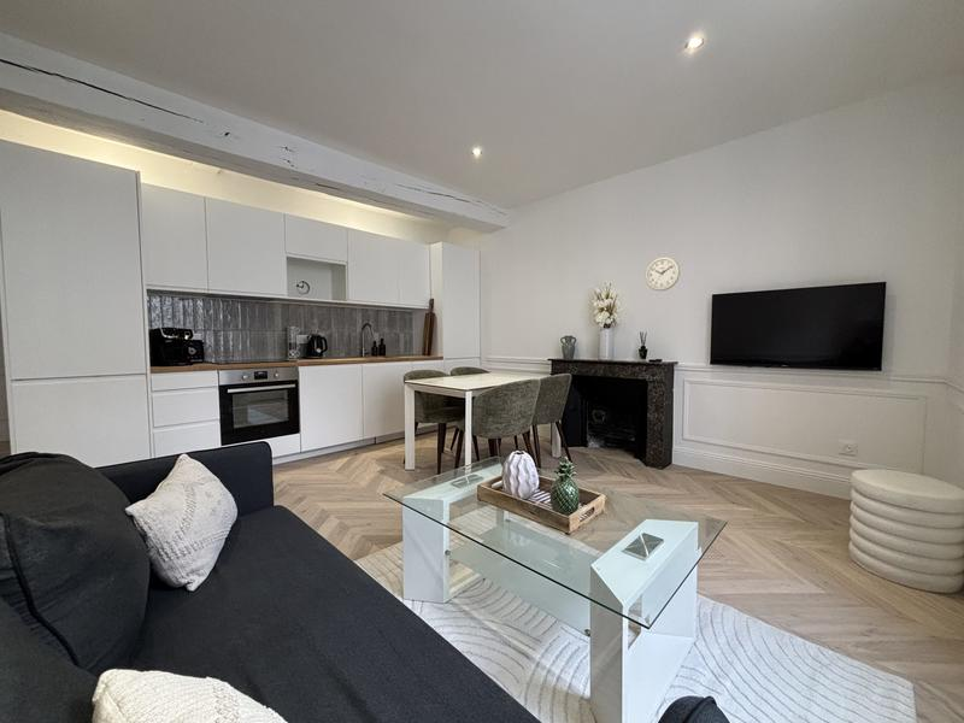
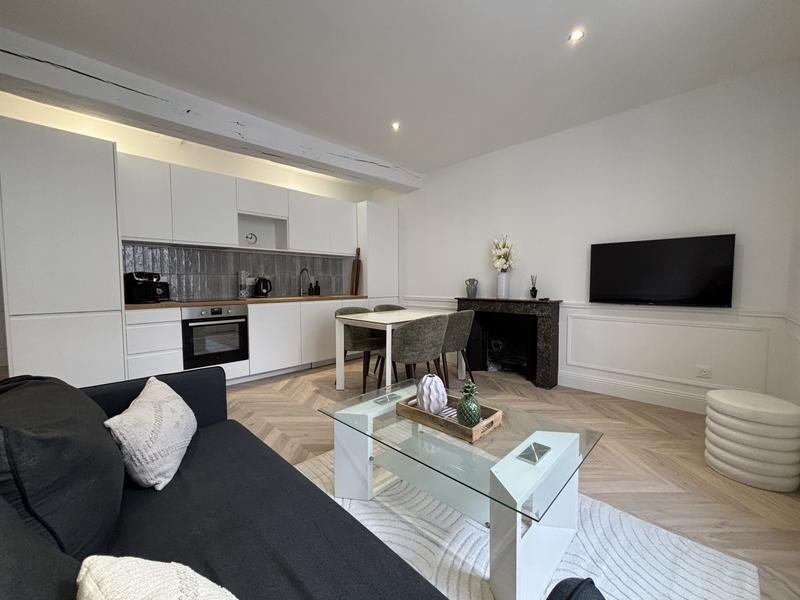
- wall clock (662, 274)
